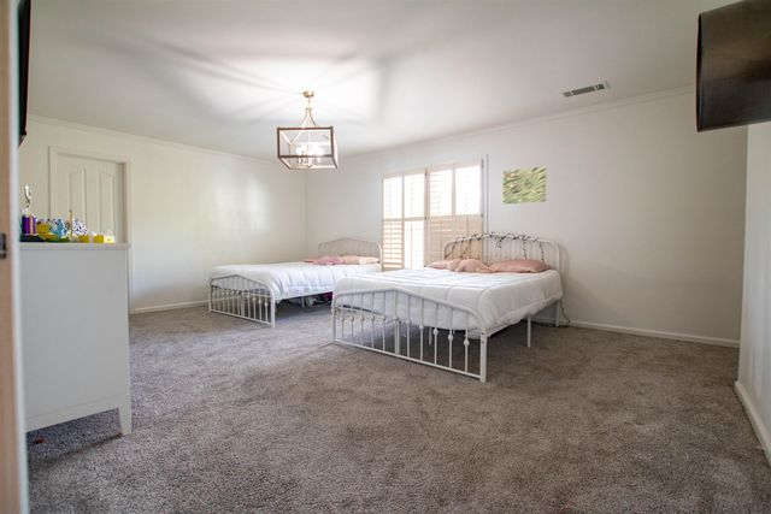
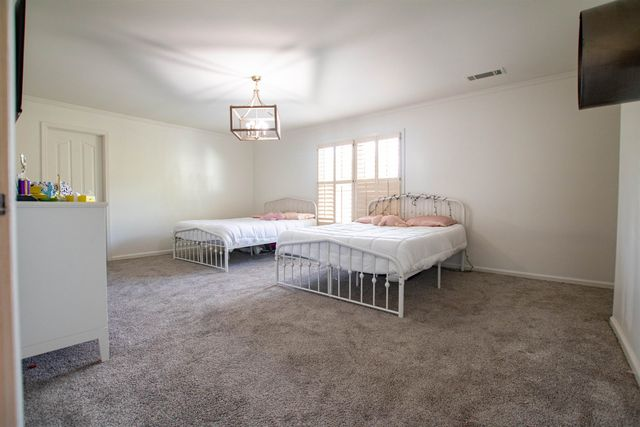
- wall art (523, 185)
